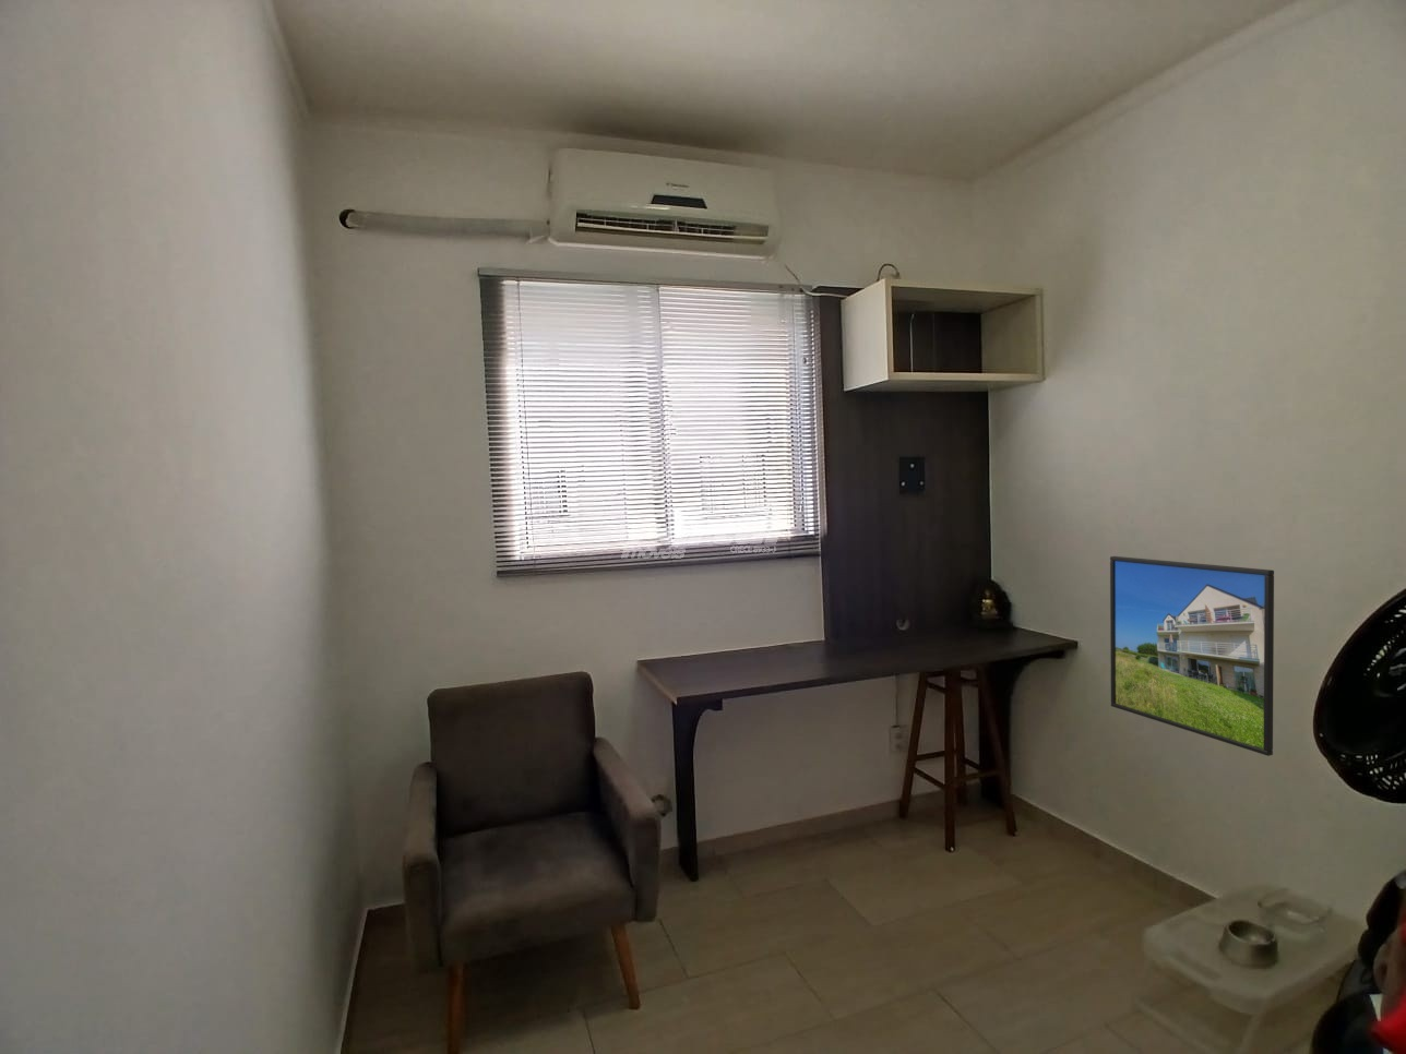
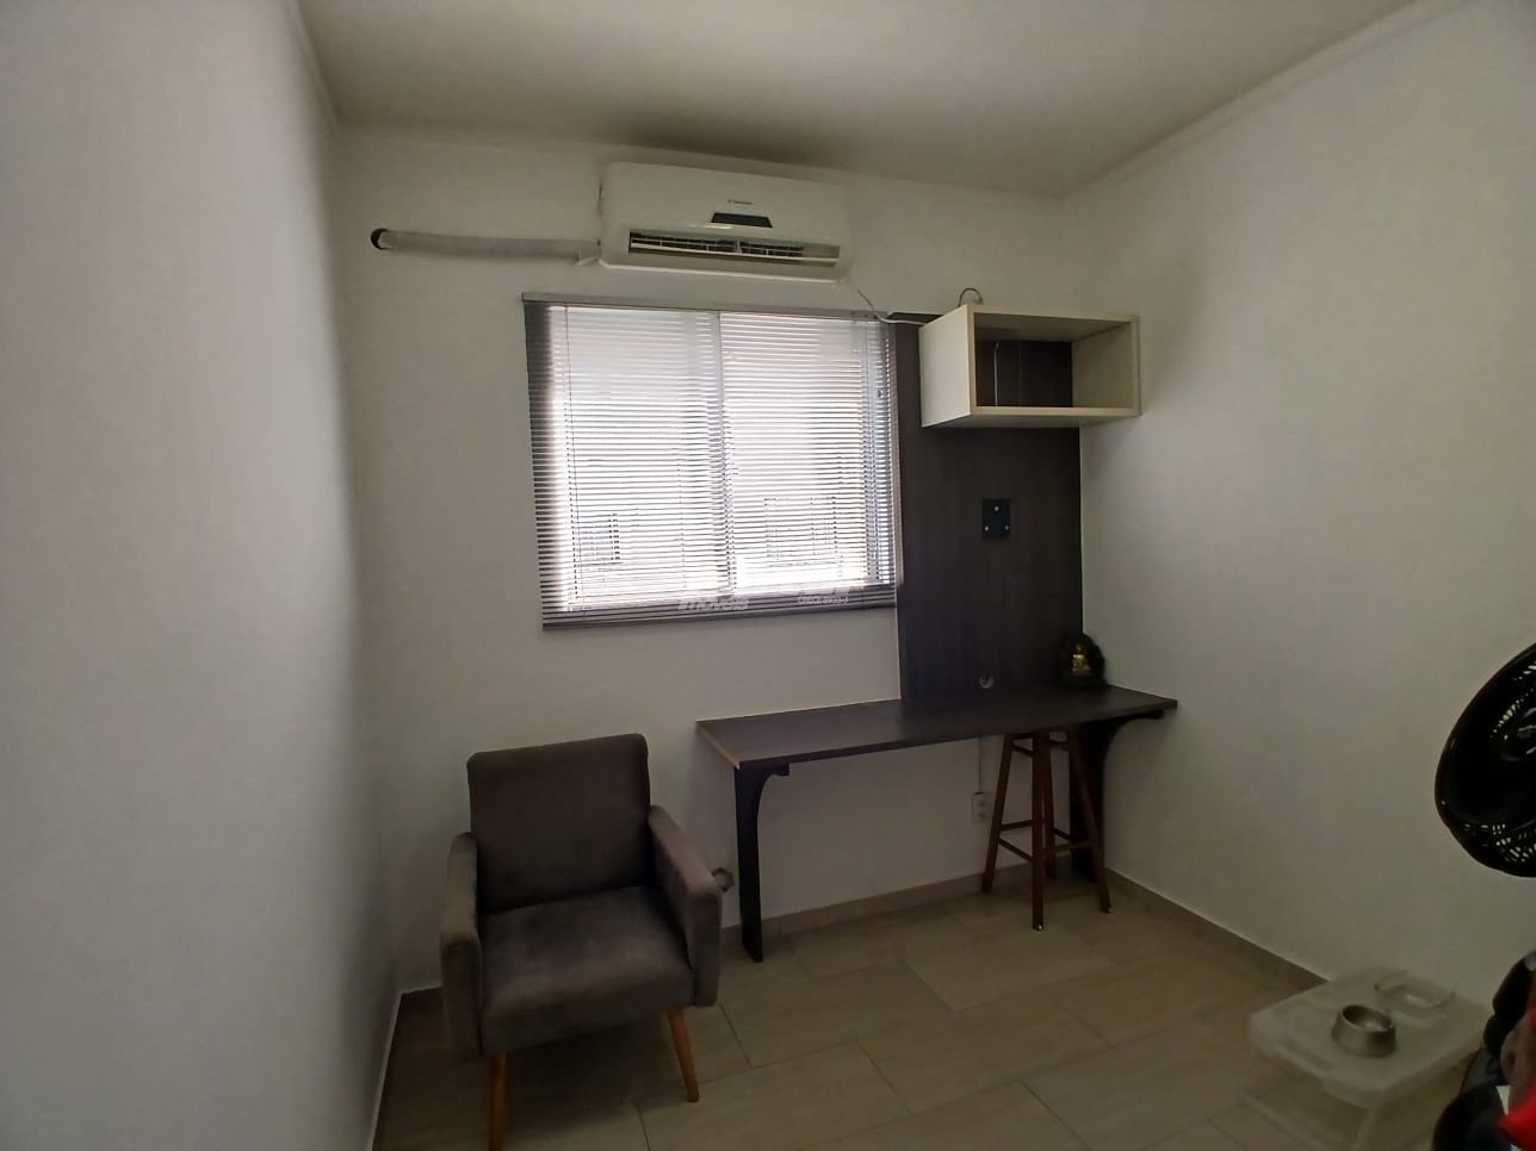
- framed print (1183, 645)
